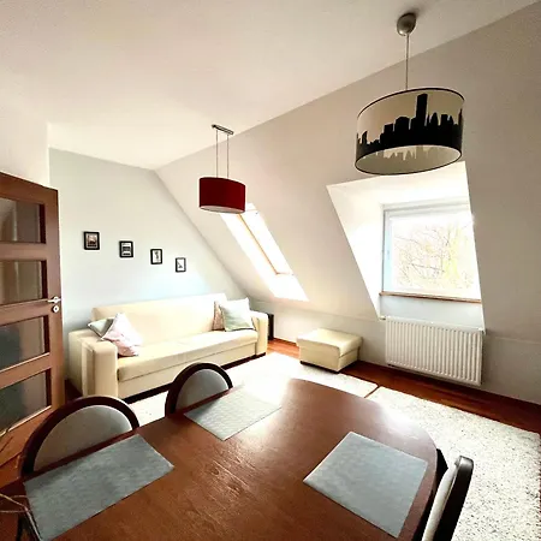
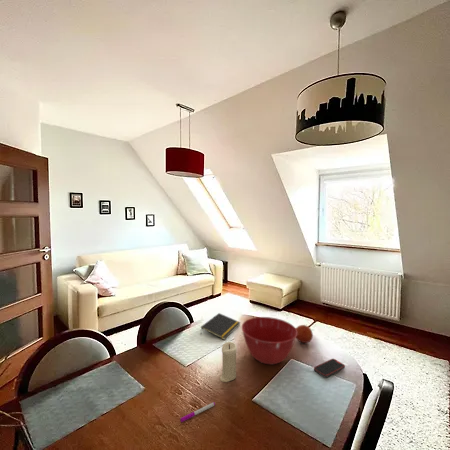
+ pen (198, 411)
+ notepad (221, 325)
+ candle (228, 360)
+ smartphone (329, 367)
+ fruit (303, 333)
+ mixing bowl (268, 342)
